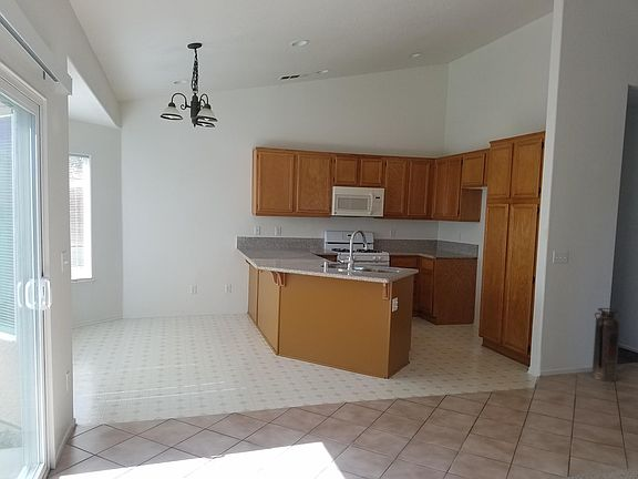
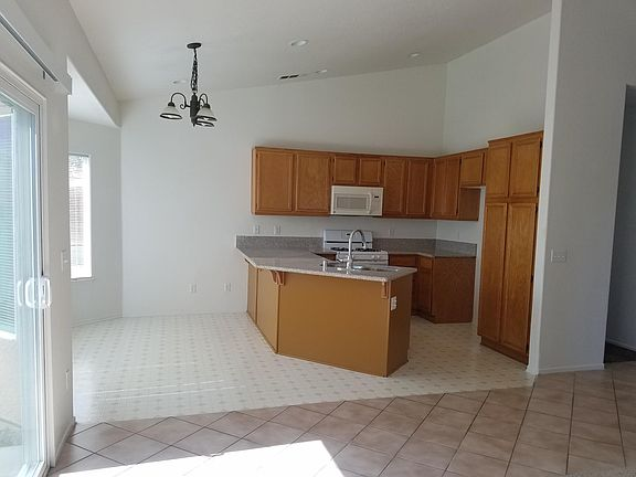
- fire extinguisher (604, 344)
